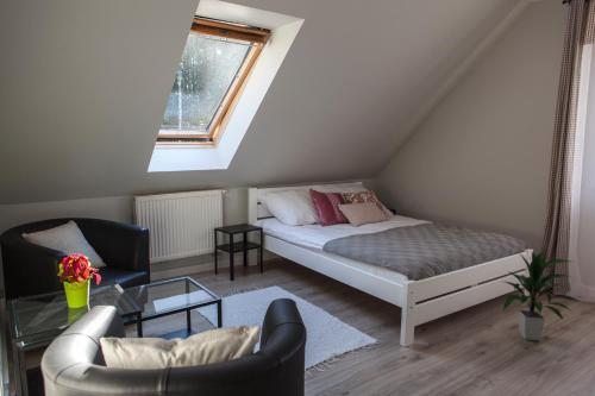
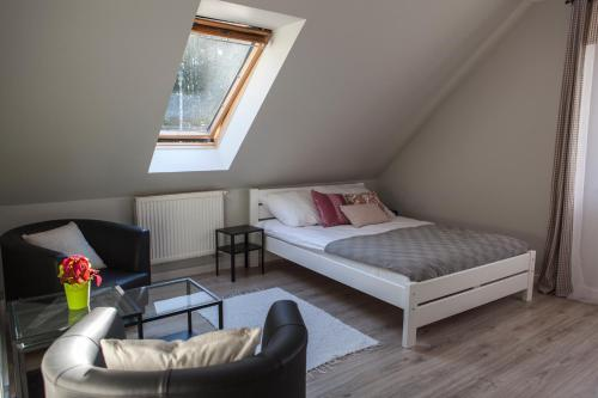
- indoor plant (534, 293)
